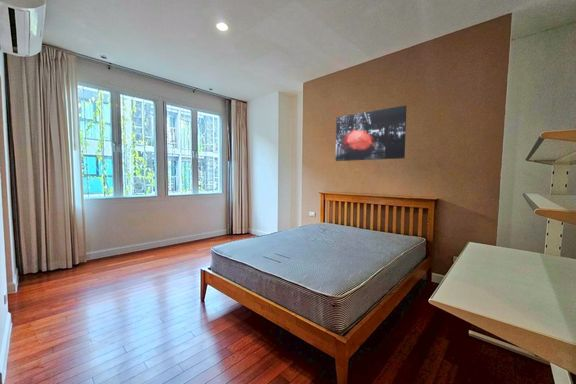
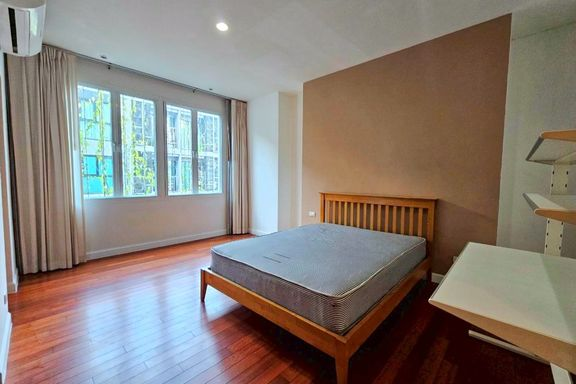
- wall art (367, 136)
